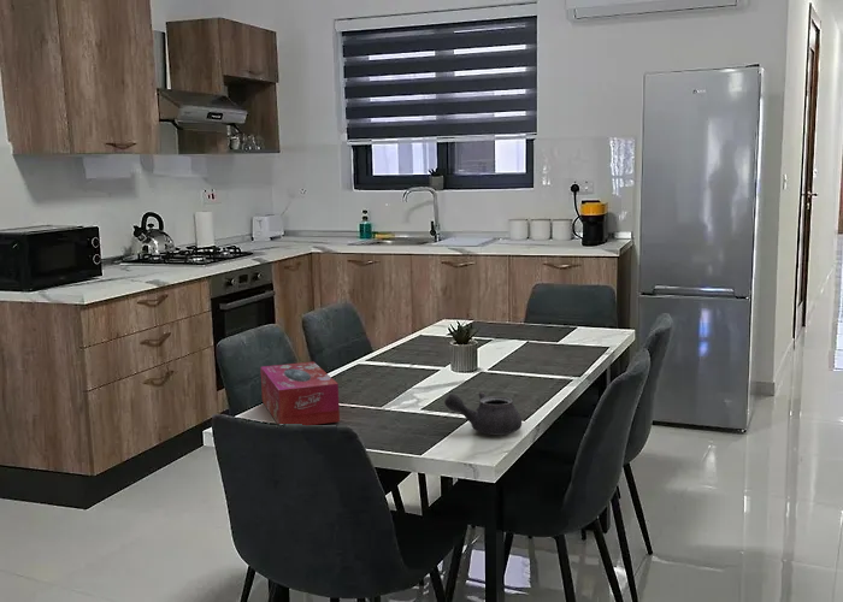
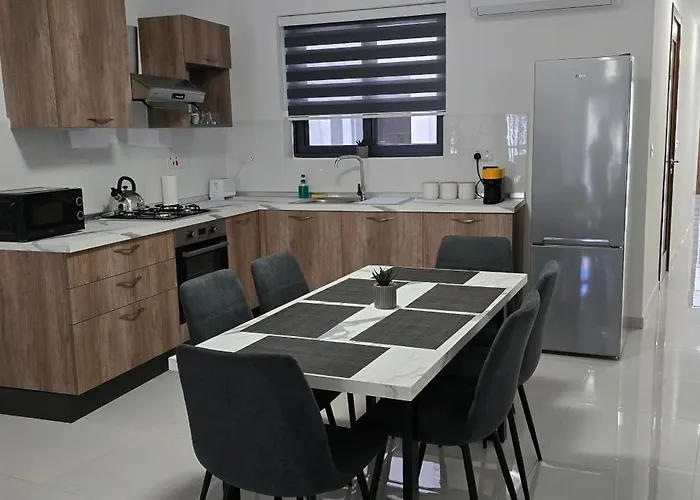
- tissue box (297, 393)
- teapot (482, 411)
